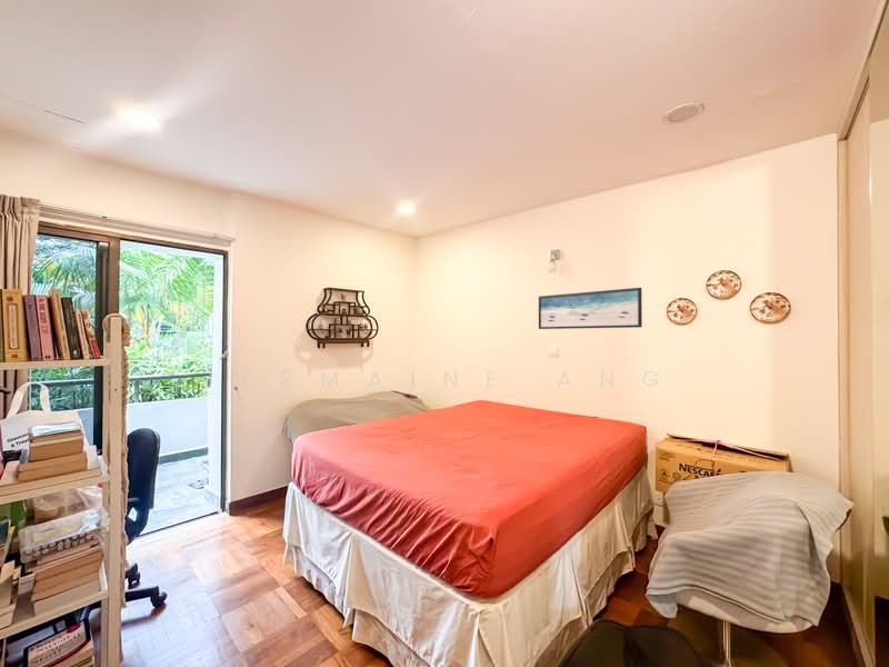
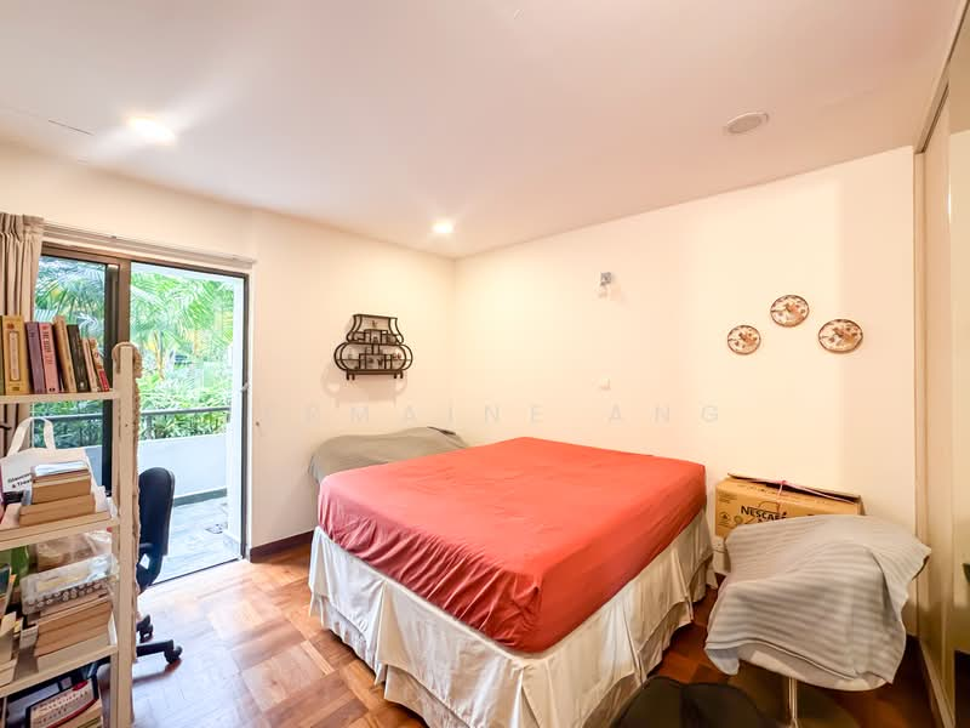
- wall art (585, 310)
